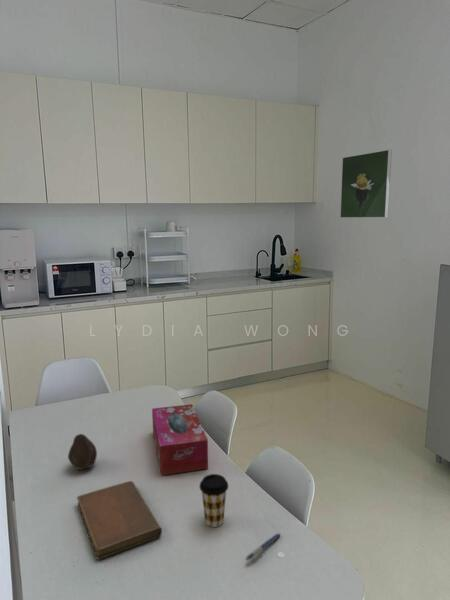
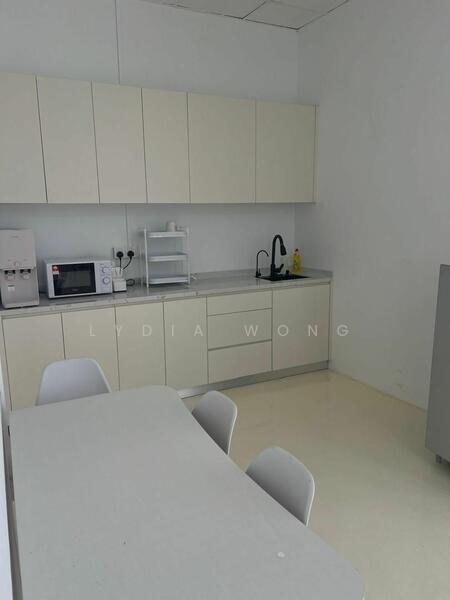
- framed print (364, 186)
- notebook (117, 515)
- pen (264, 546)
- fruit (82, 450)
- tissue box (178, 436)
- coffee cup (214, 500)
